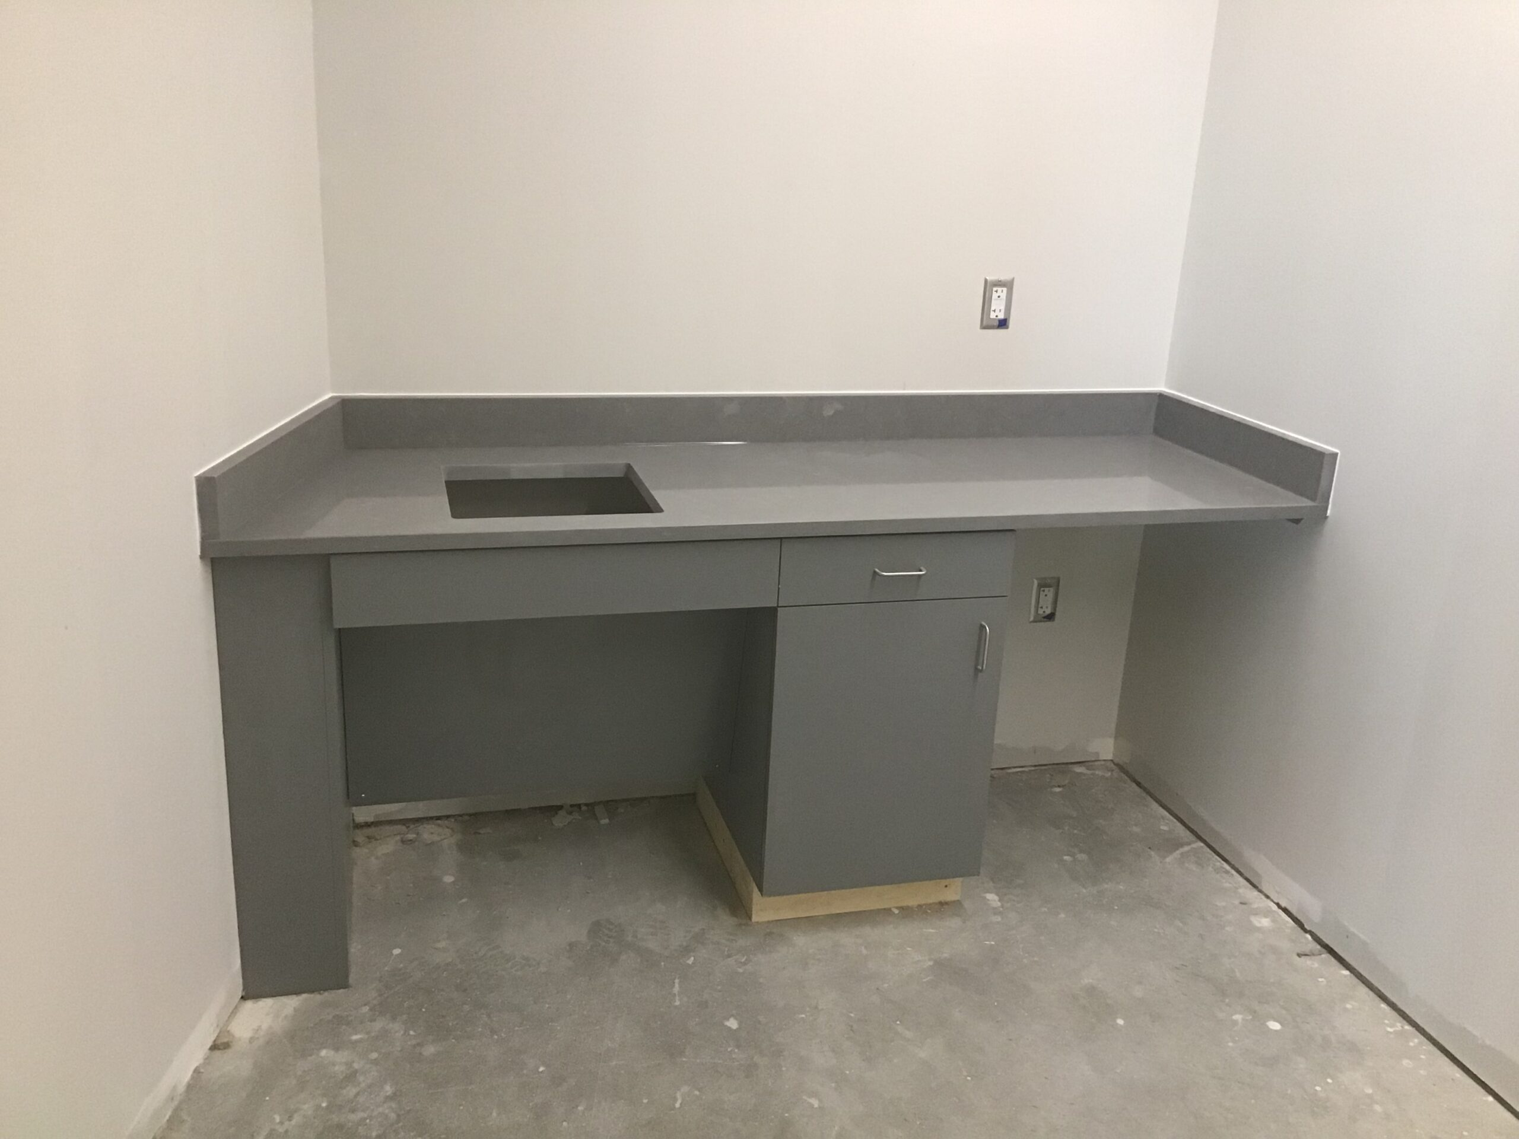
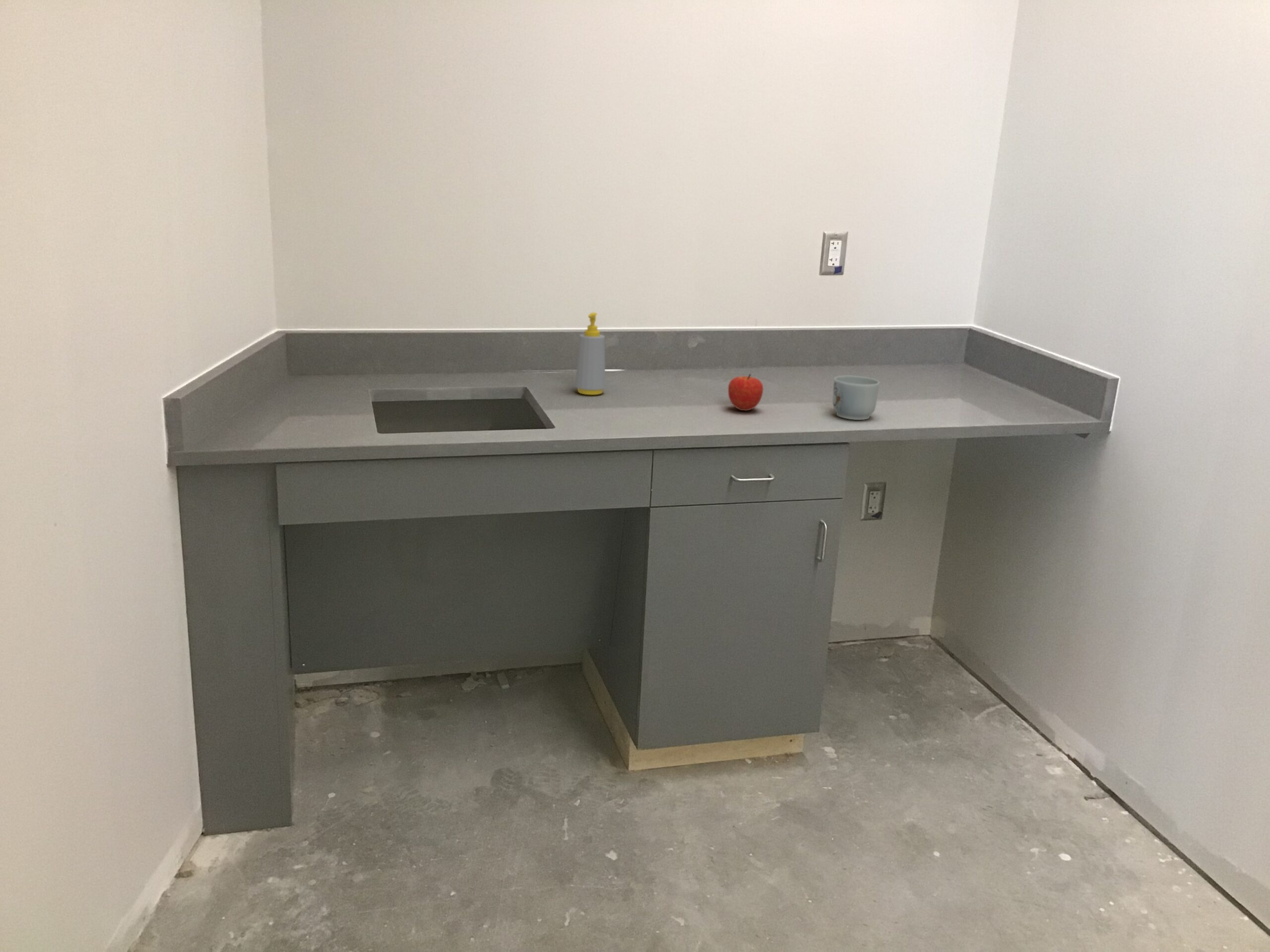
+ mug (851, 397)
+ fruit (745, 391)
+ soap bottle (591, 353)
